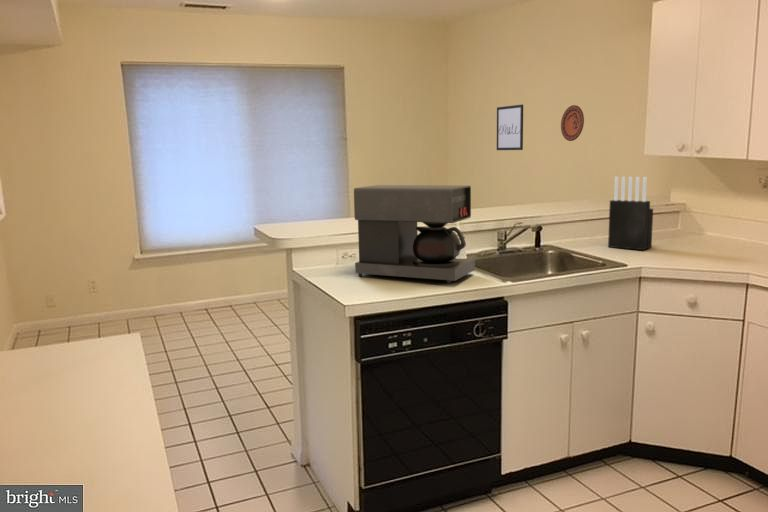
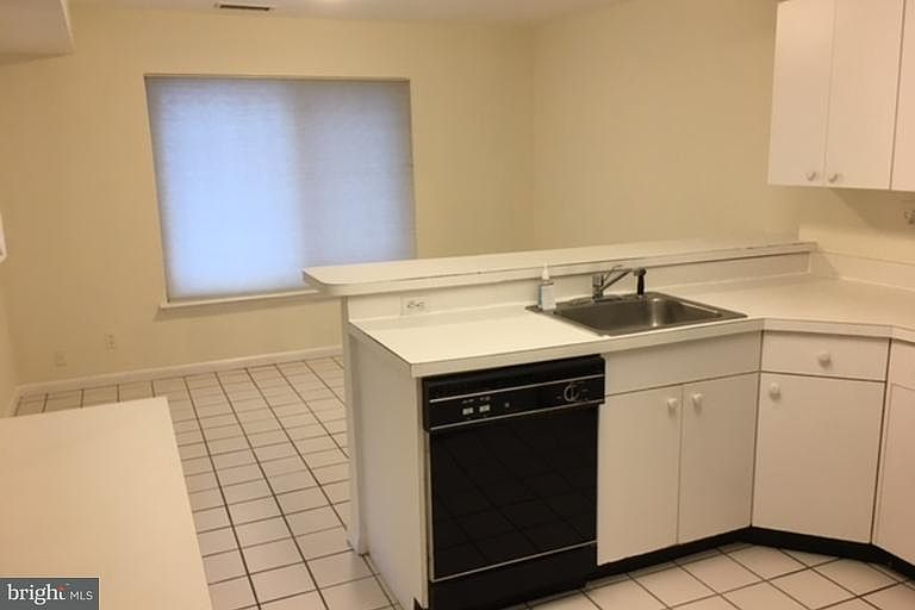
- coffee maker (413, 231)
- knife block (631, 212)
- decorative plate (572, 123)
- wall art (509, 128)
